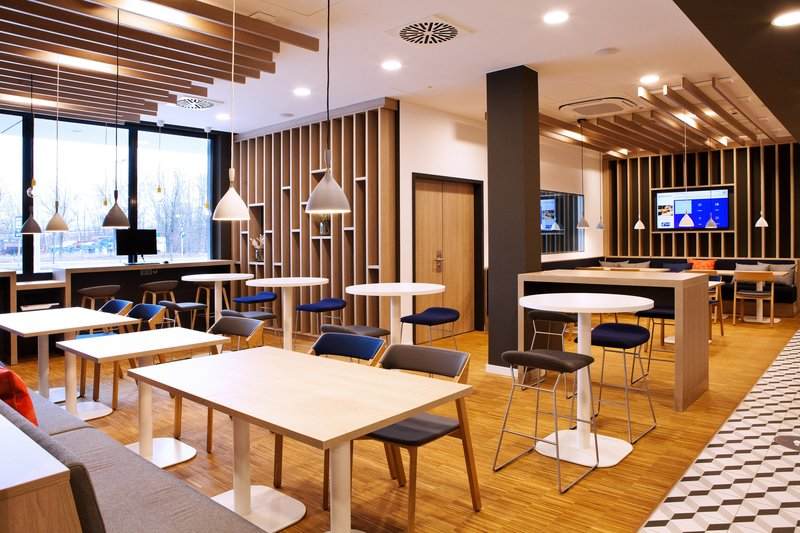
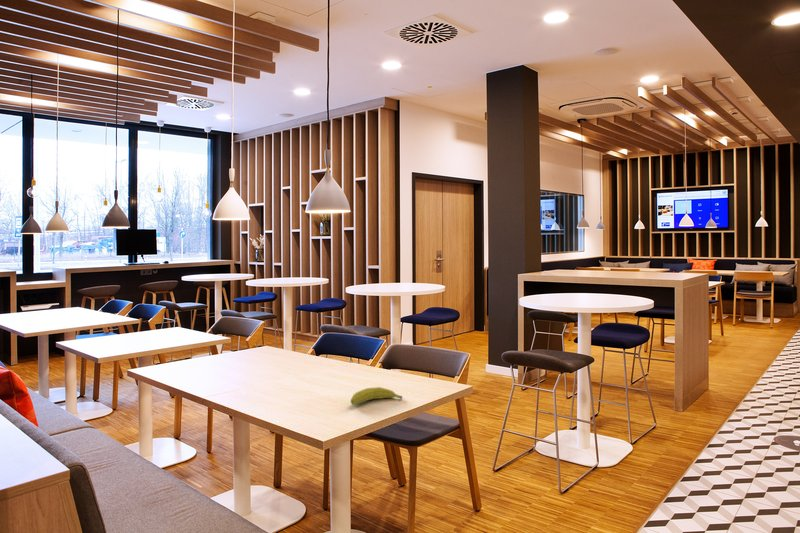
+ fruit (374, 396)
